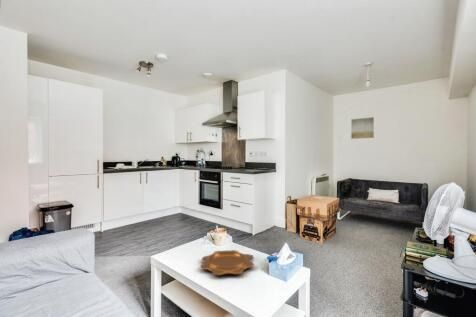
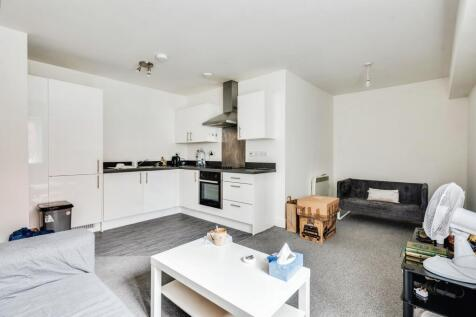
- decorative bowl (227, 261)
- wall art (362, 128)
